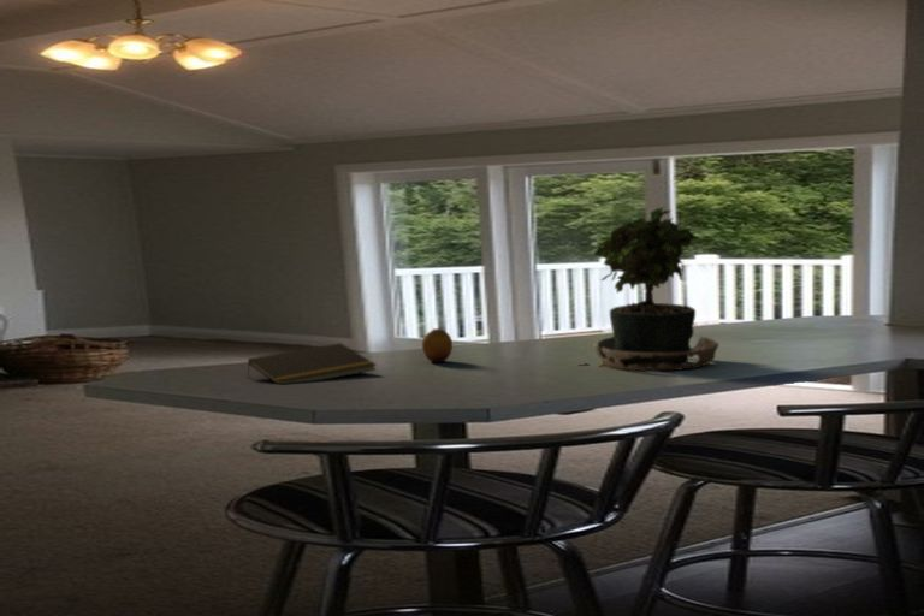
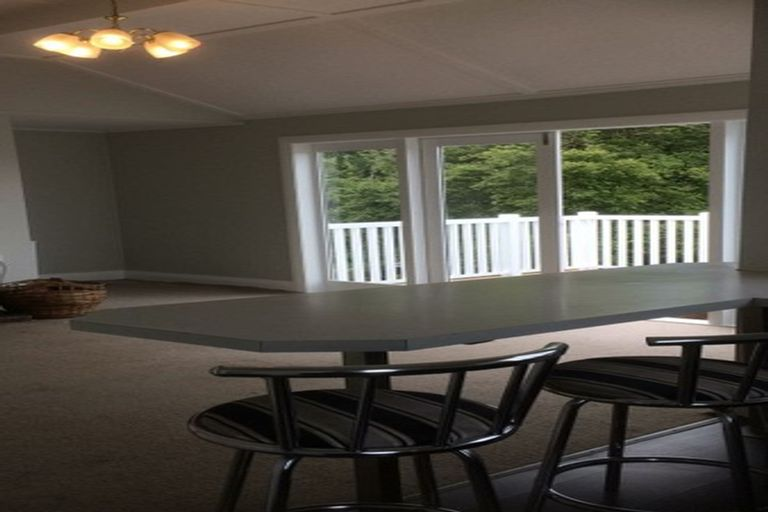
- potted plant (644, 285)
- notepad (312, 363)
- fruit (437, 345)
